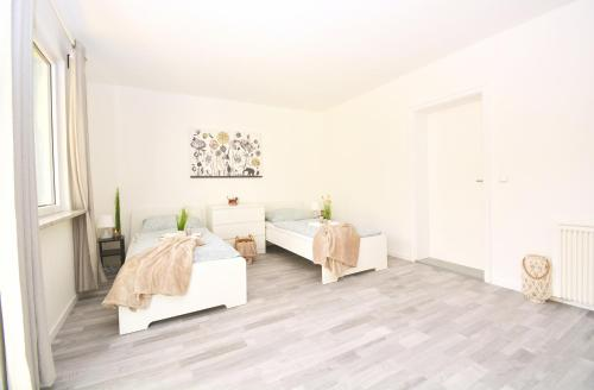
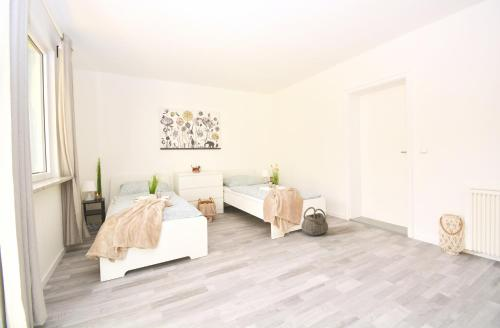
+ basket (314, 220)
